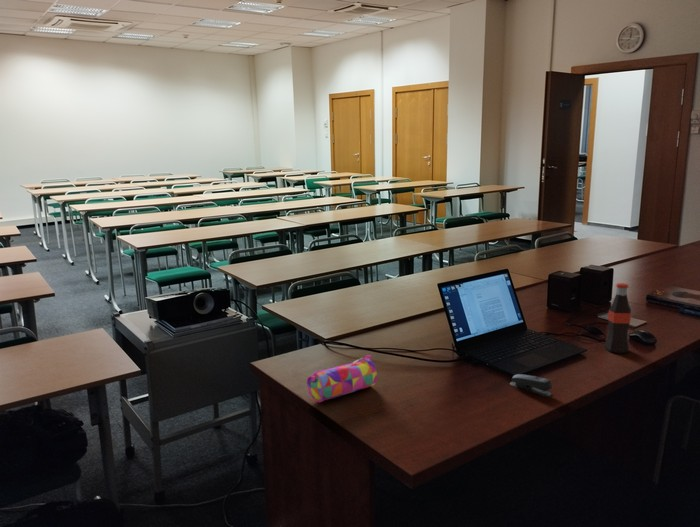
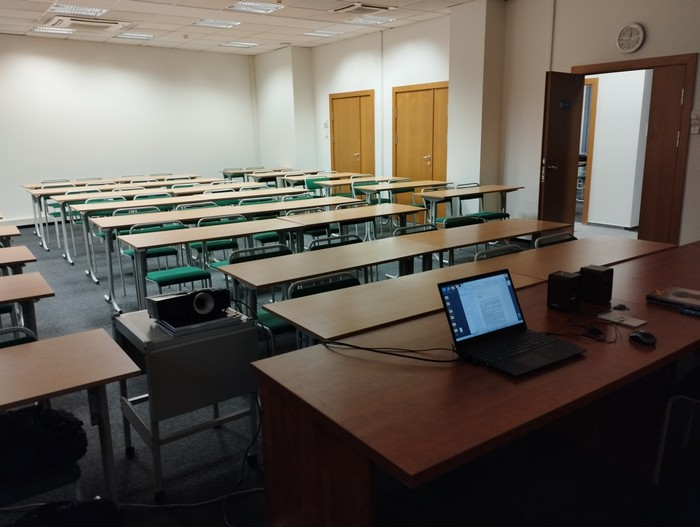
- pencil case (343, 378)
- stapler (530, 382)
- bottle (619, 316)
